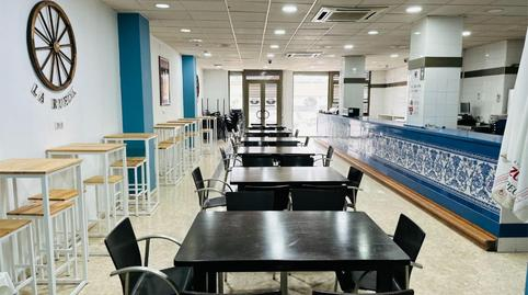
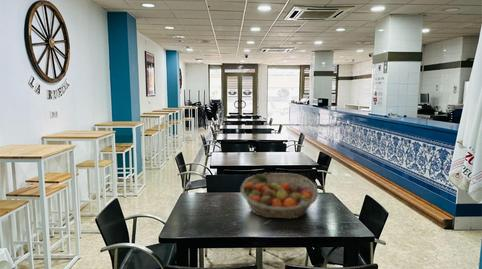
+ fruit basket (278, 195)
